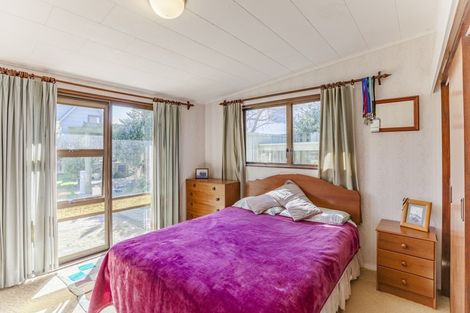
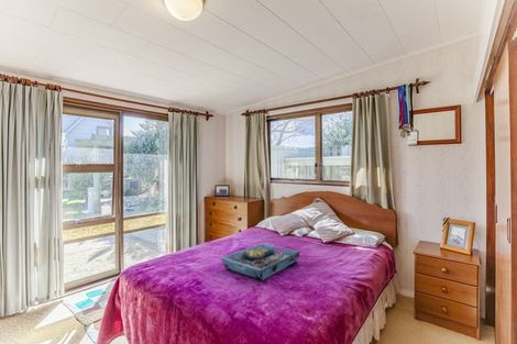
+ serving tray (261, 258)
